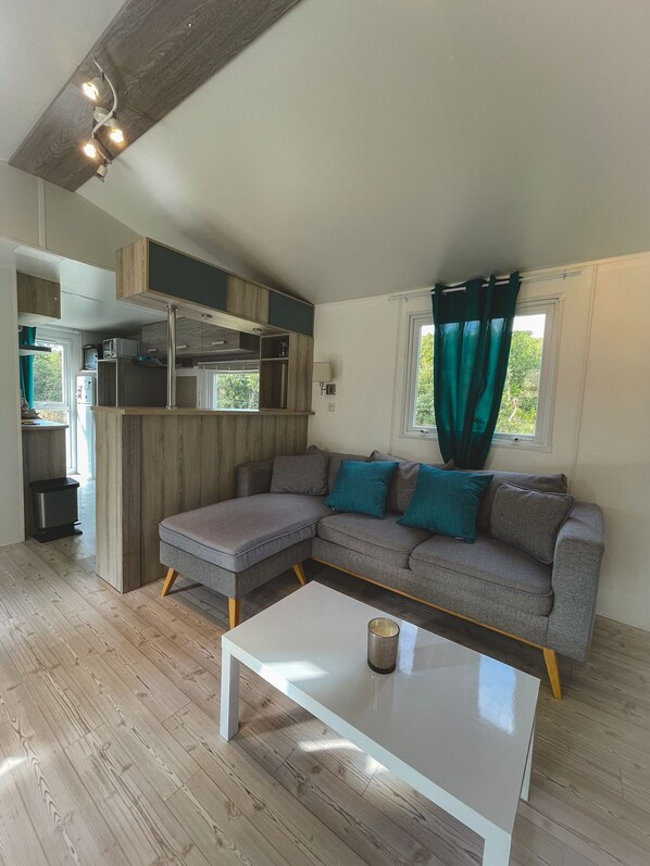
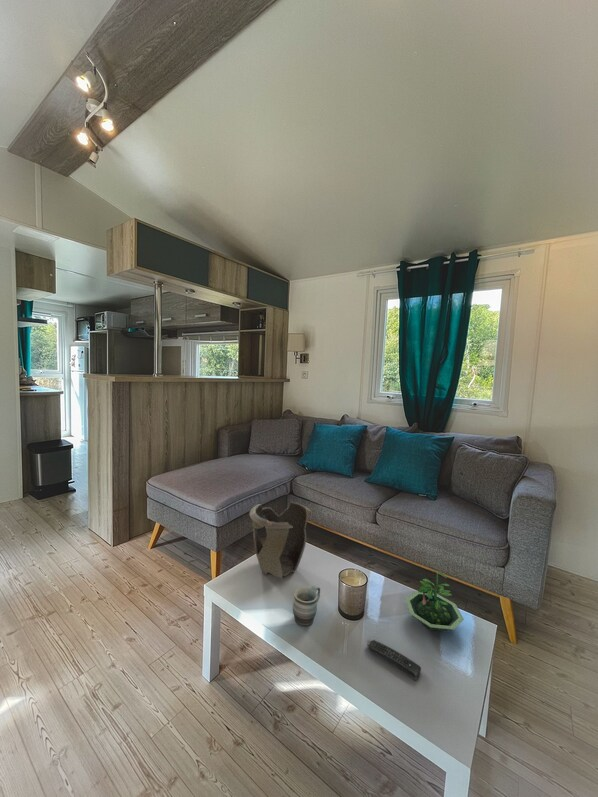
+ terrarium (436, 581)
+ decorative bowl (277, 538)
+ mug (307, 603)
+ remote control (391, 656)
